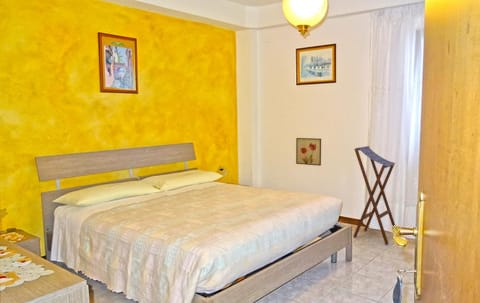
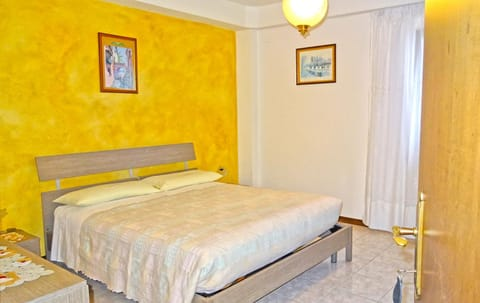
- stool (374, 192)
- wall art (308, 151)
